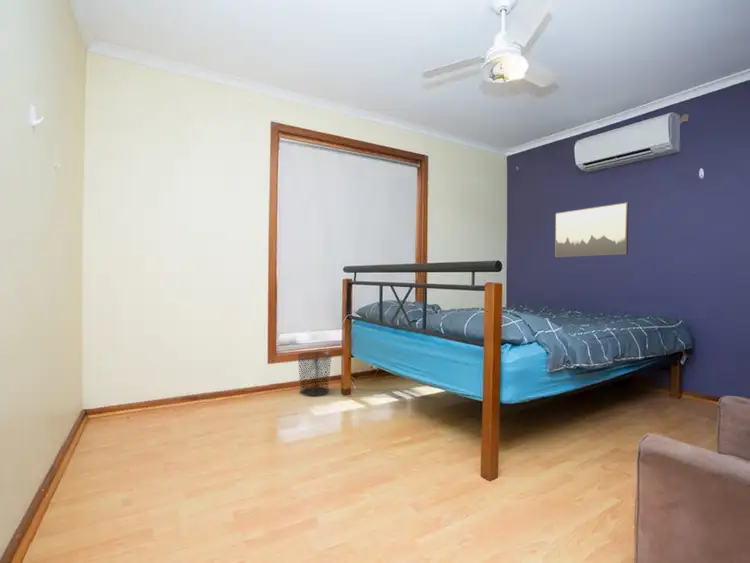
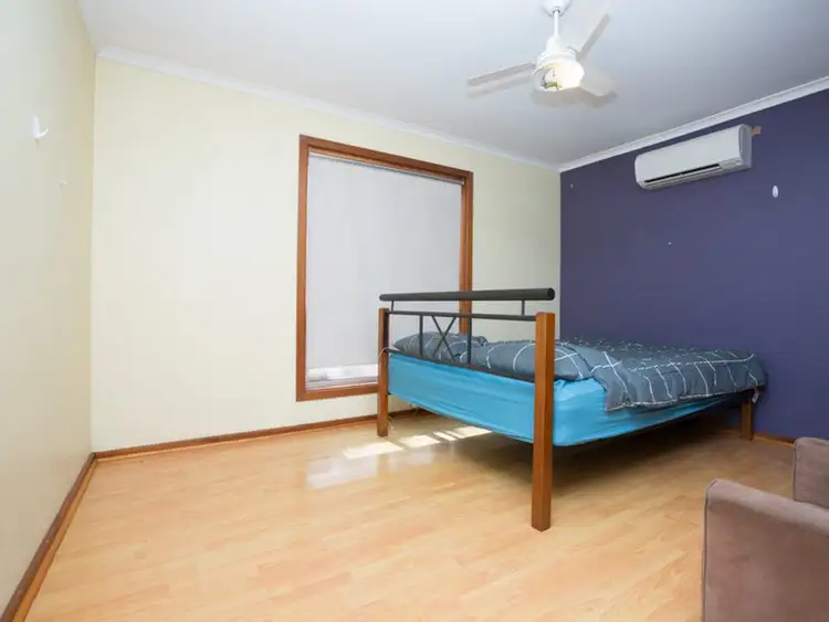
- wall art (588, 232)
- waste bin (314, 373)
